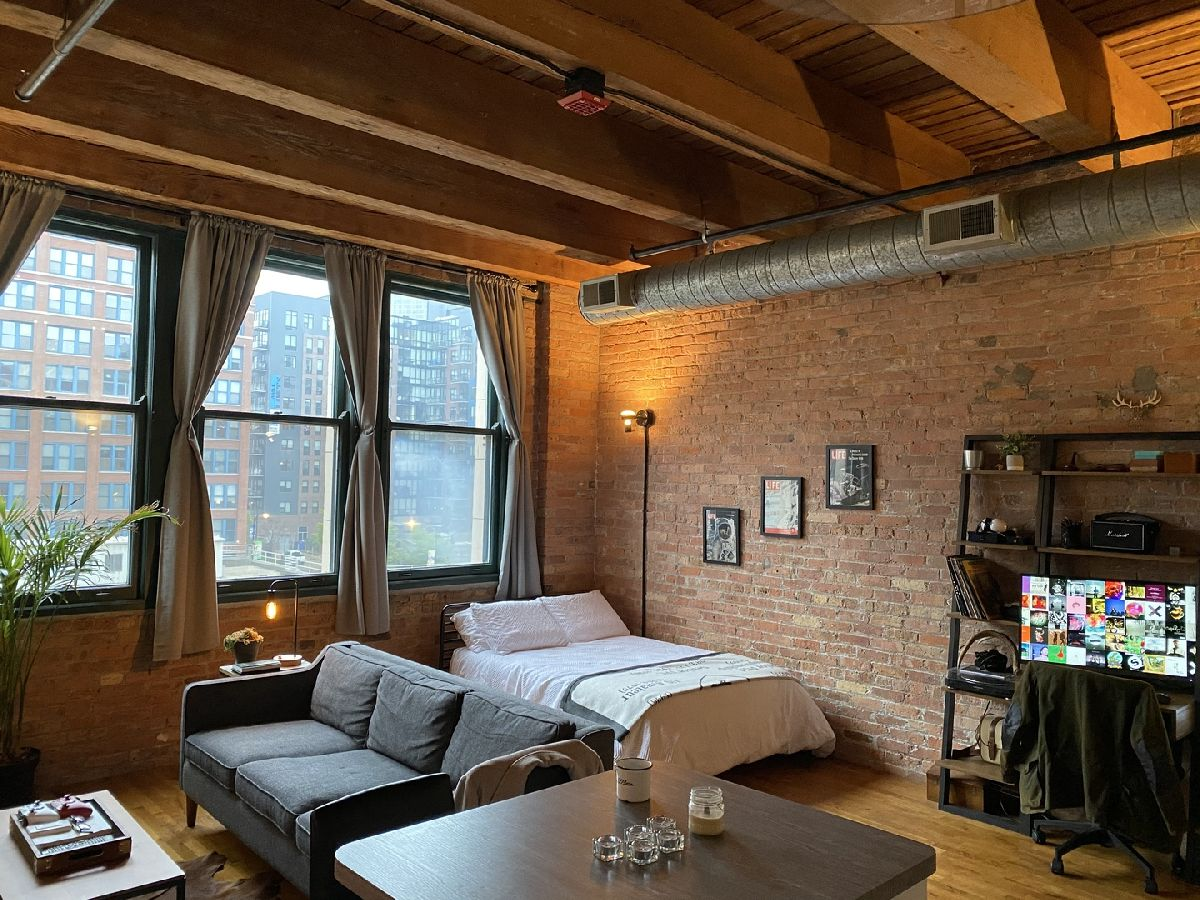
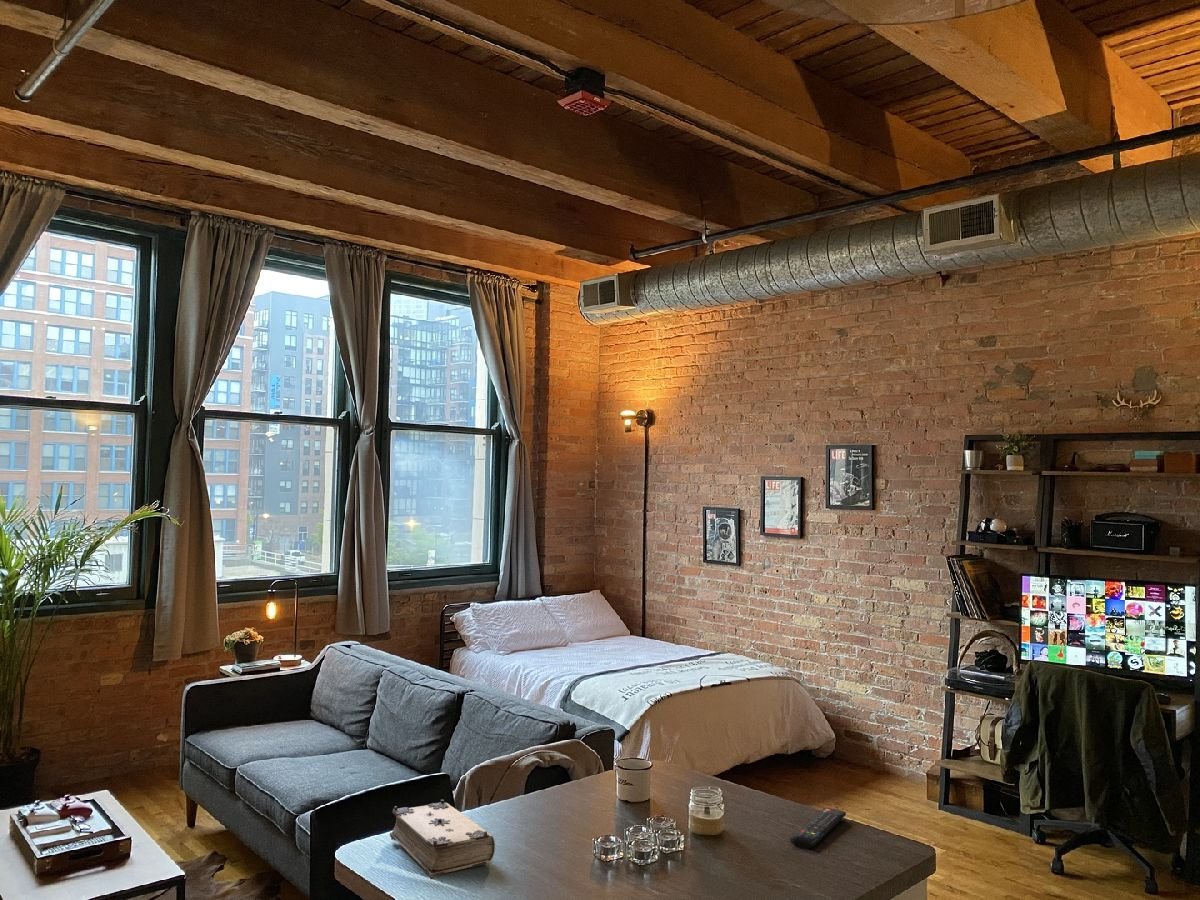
+ book (440, 833)
+ remote control (819, 827)
